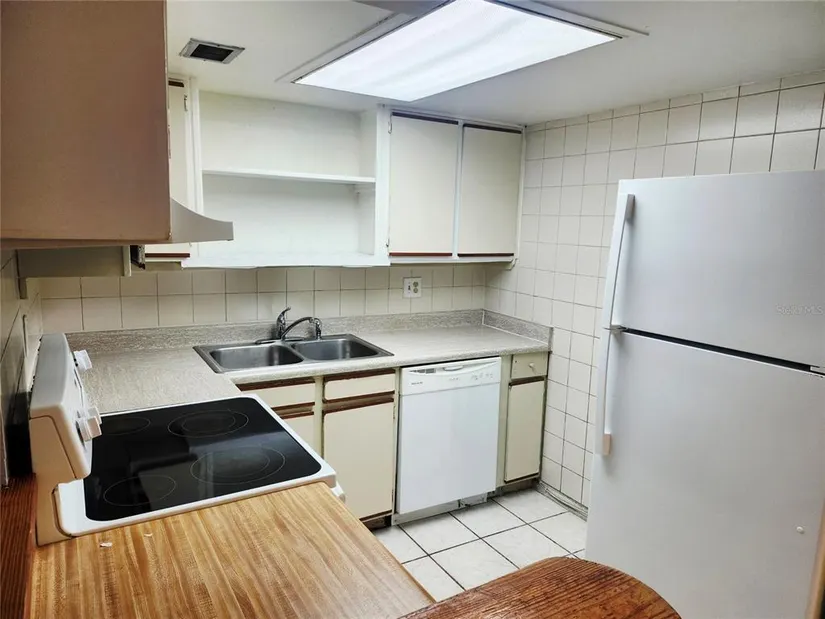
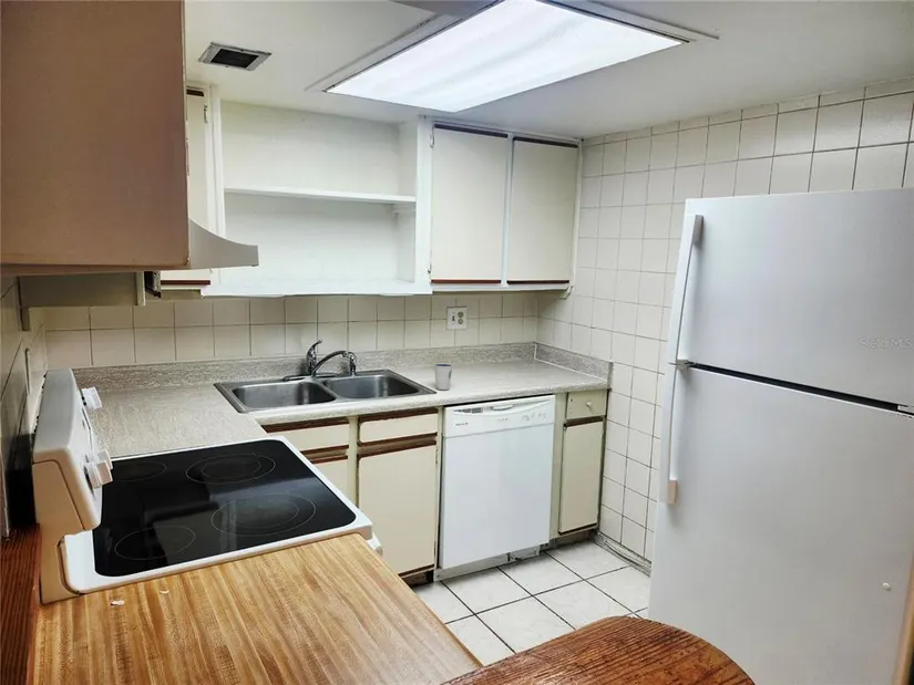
+ dixie cup (442, 376)
